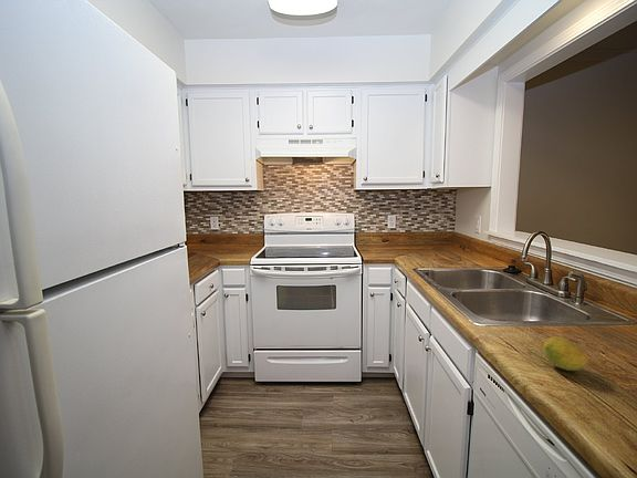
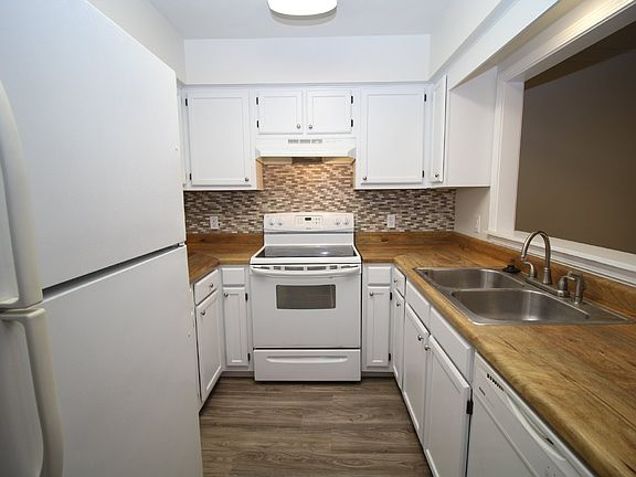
- fruit (564, 353)
